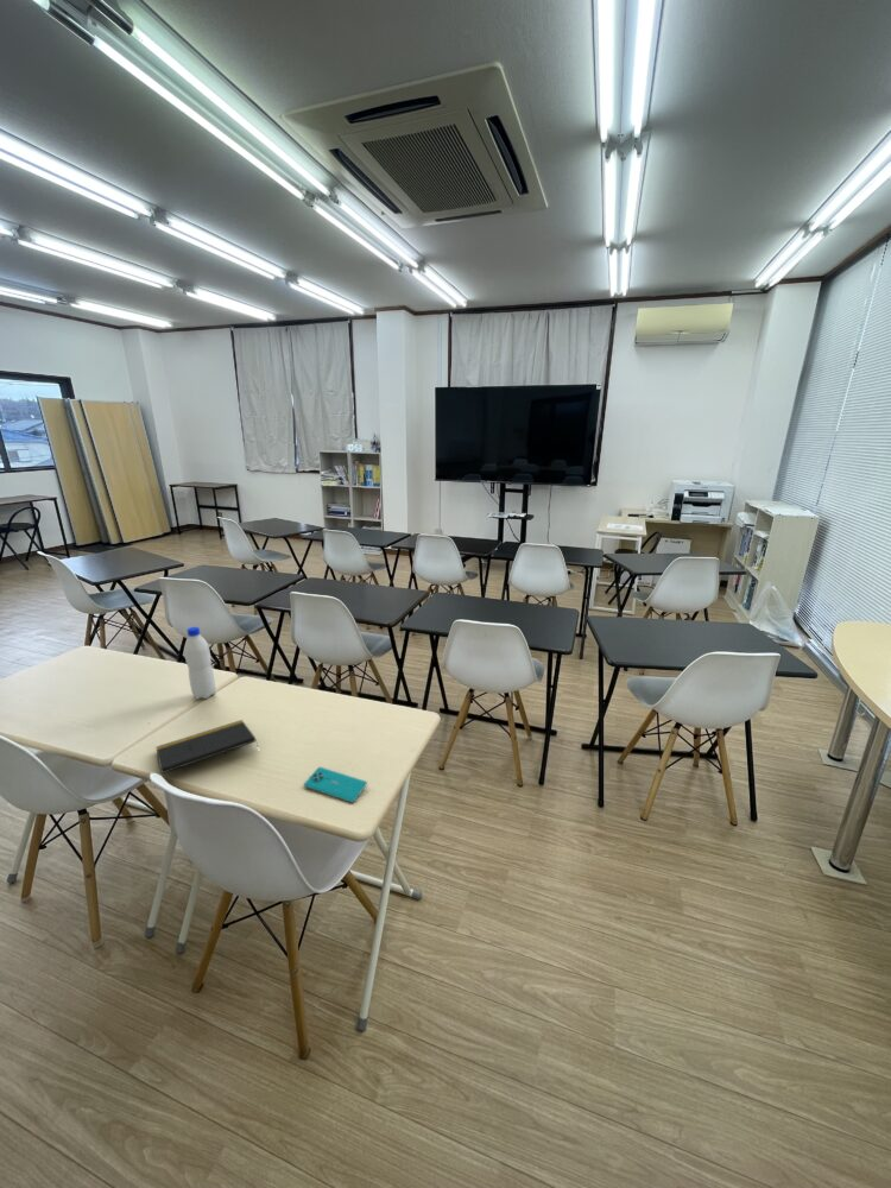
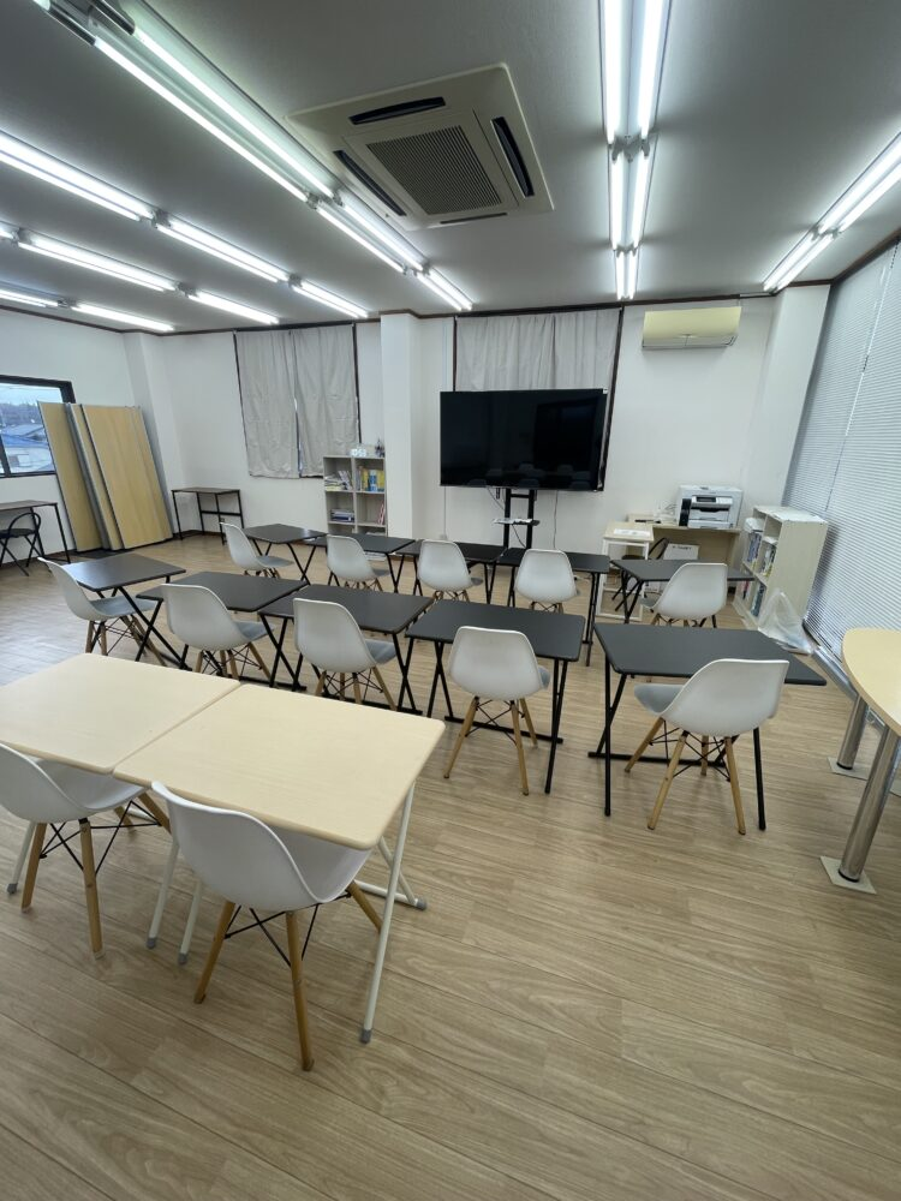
- notepad (206, 744)
- water bottle (198, 662)
- smartphone (335, 783)
